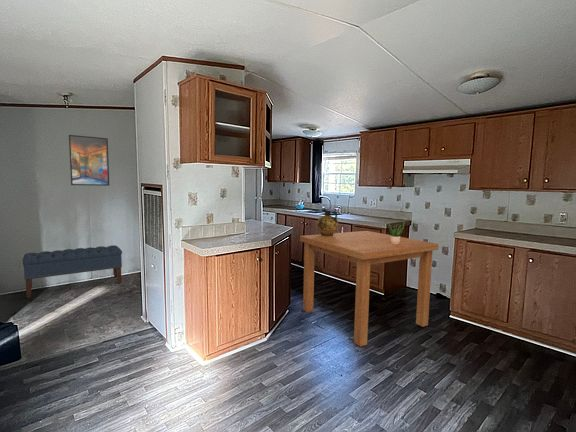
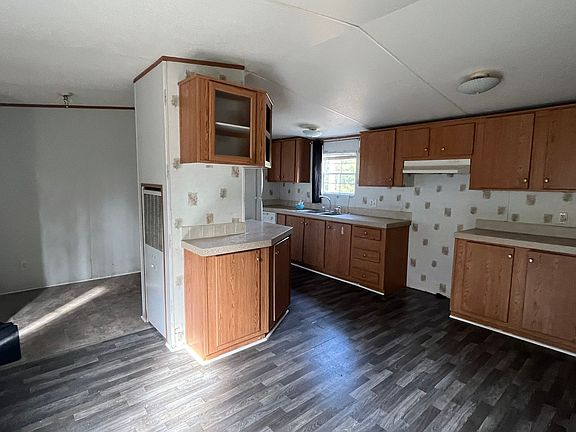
- bench (75, 268)
- dining table (364, 279)
- potted plant (395, 231)
- ceramic jug (327, 222)
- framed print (89, 161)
